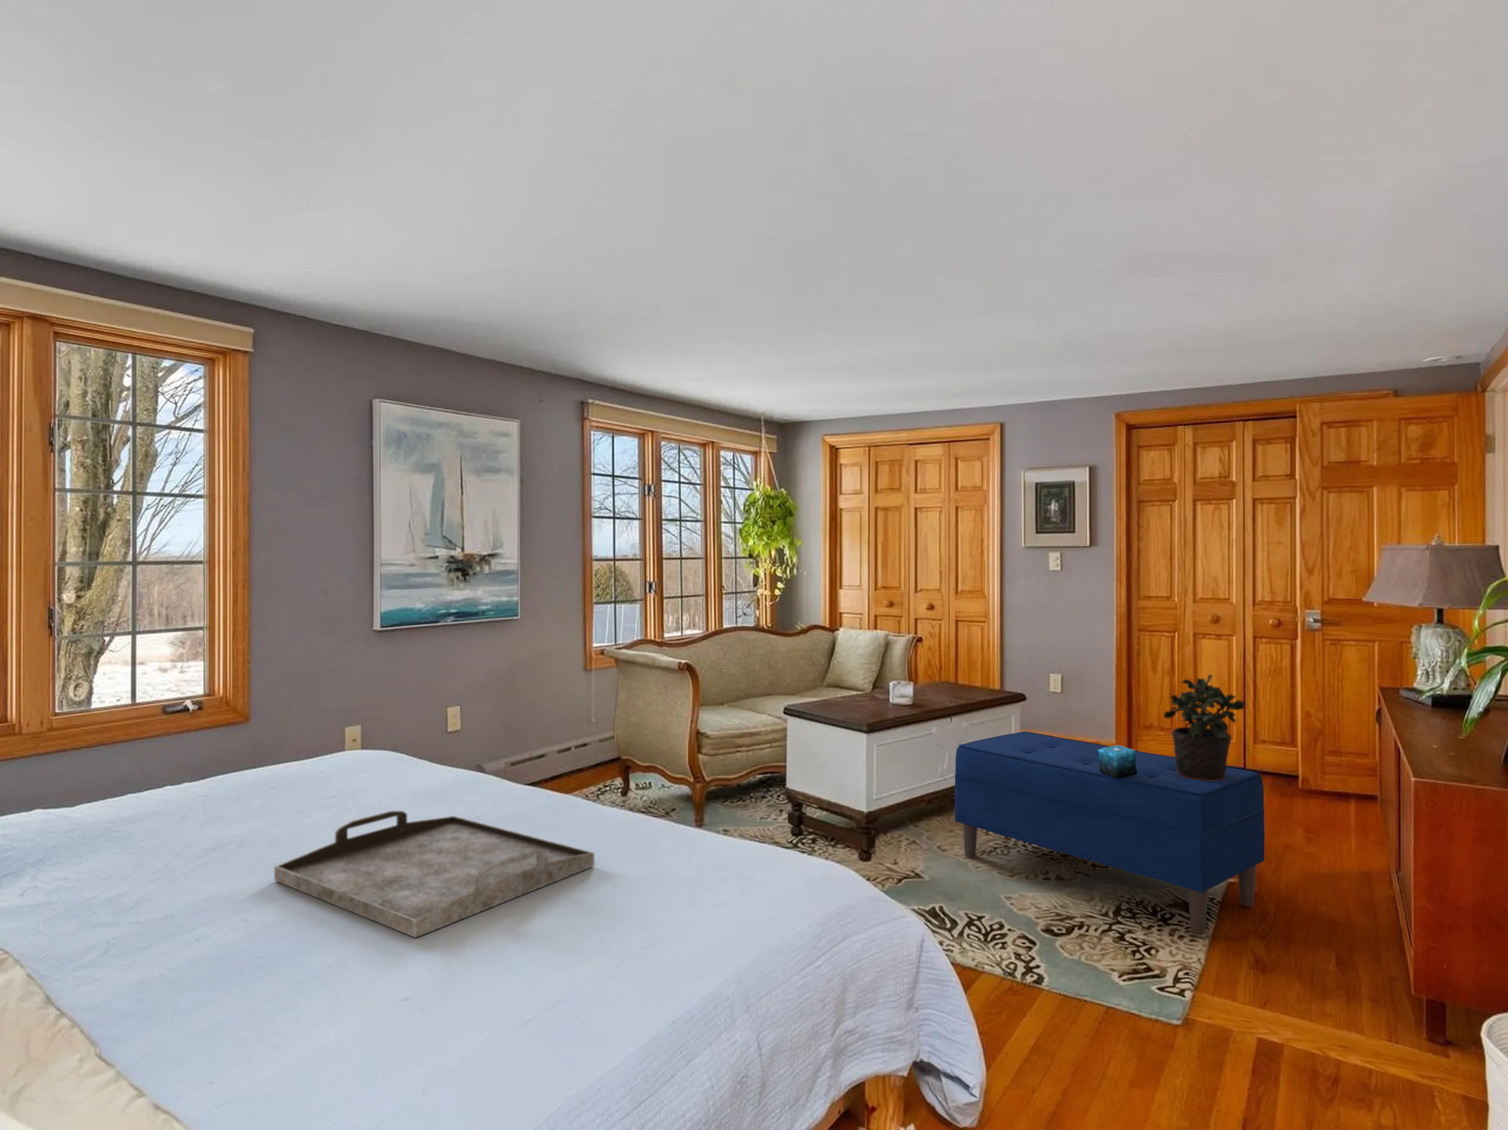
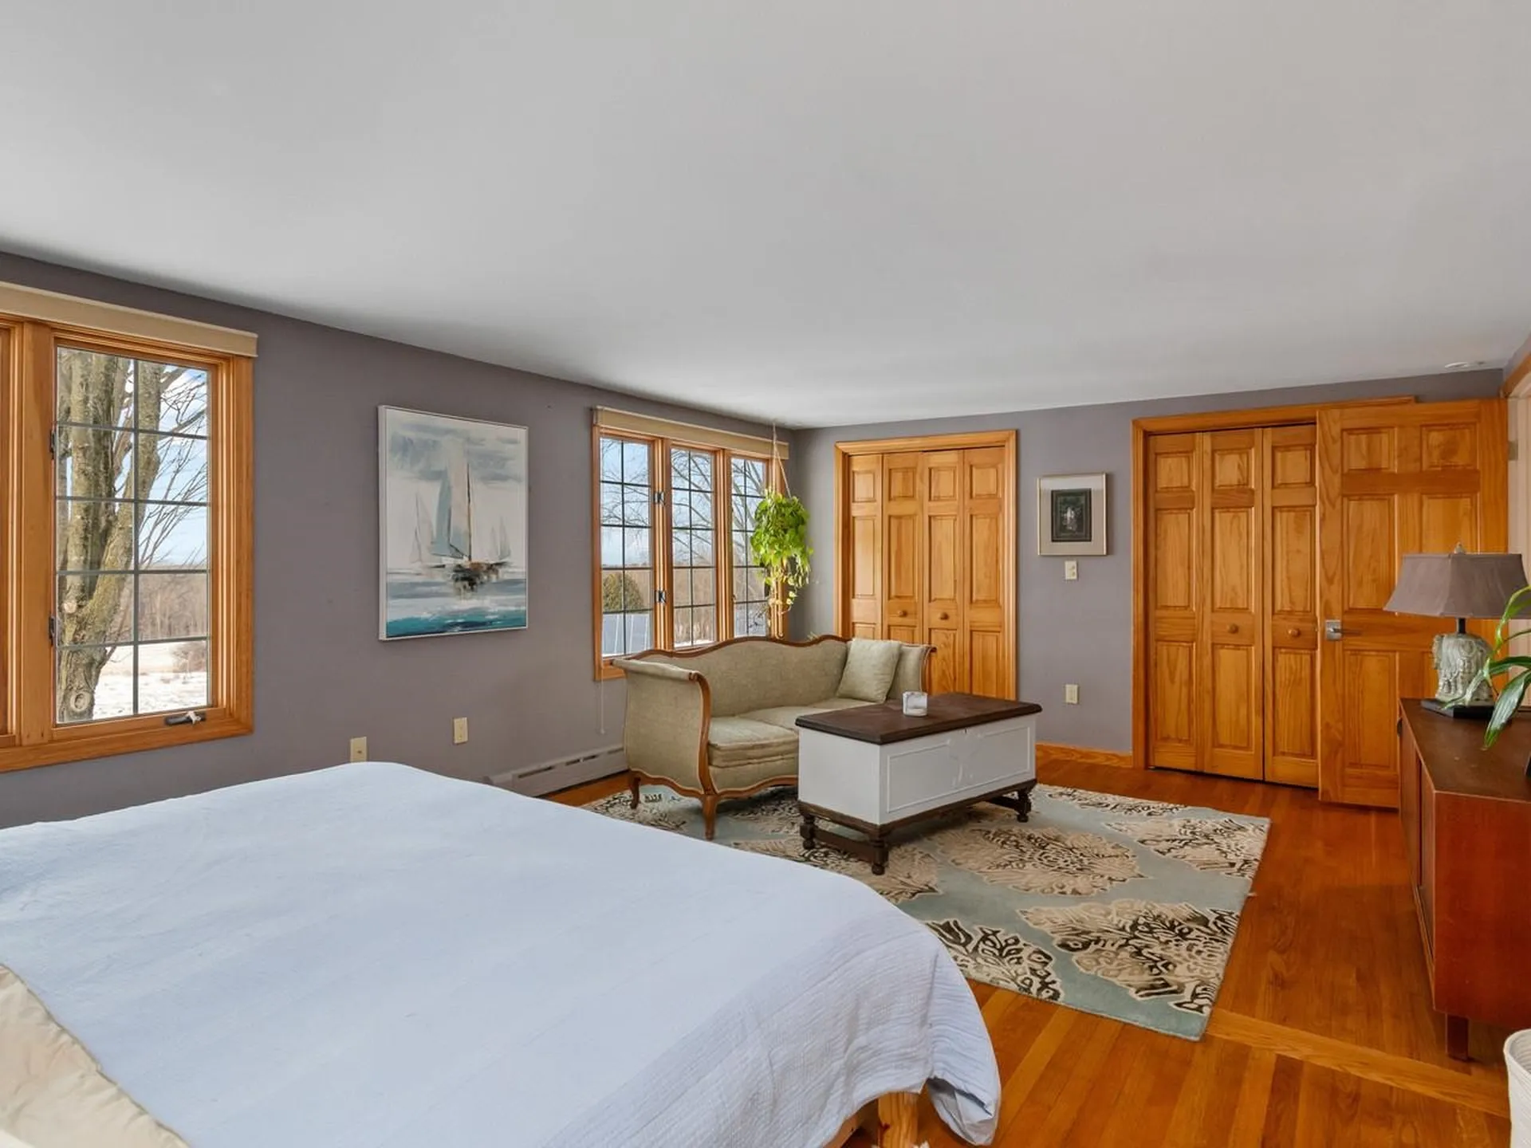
- serving tray (437, 853)
- bench (1098, 818)
- candle (1117, 756)
- potted plant (1205, 724)
